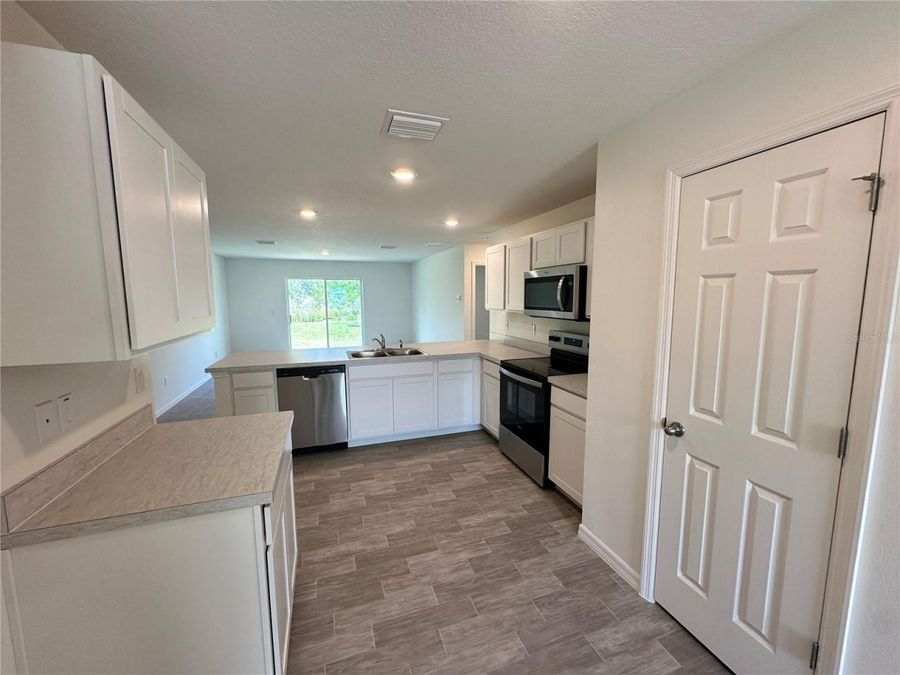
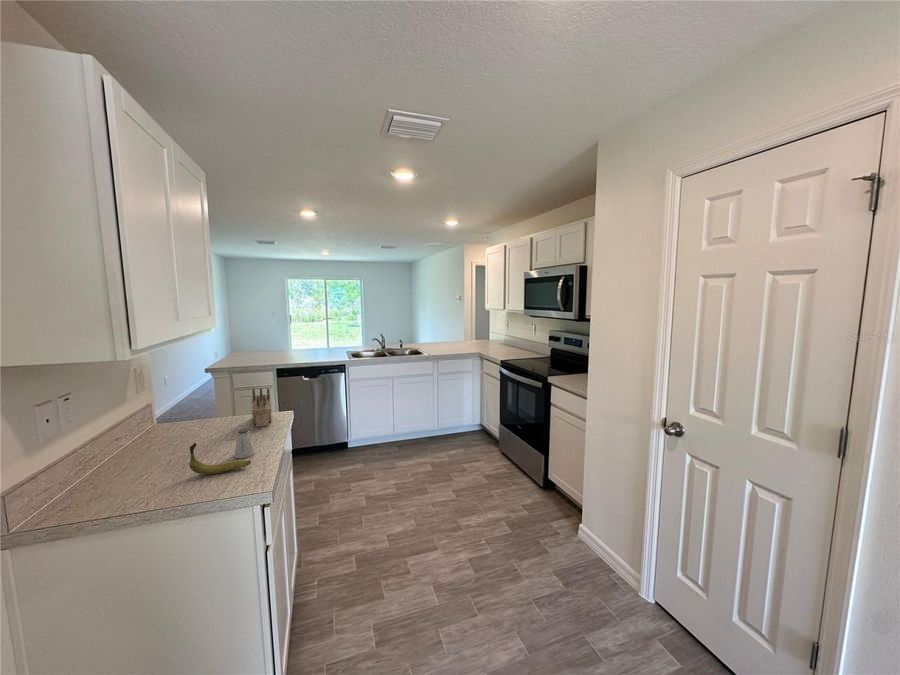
+ knife block (261, 403)
+ saltshaker (243, 442)
+ banana (222, 463)
